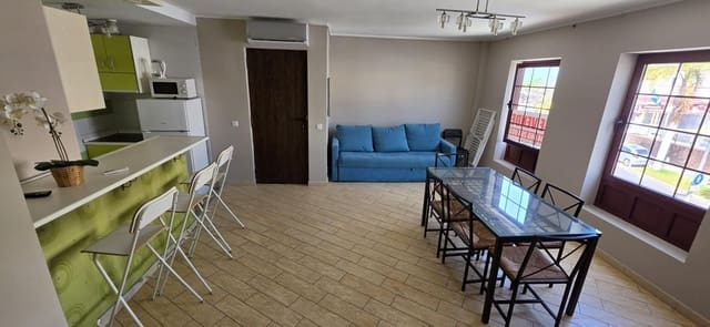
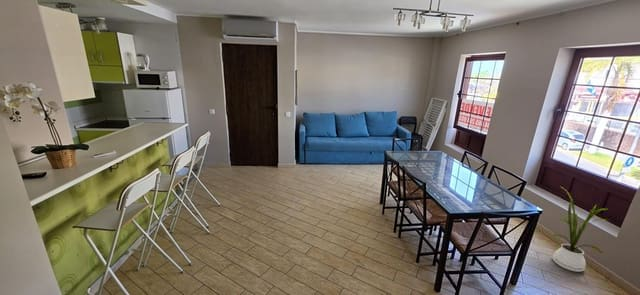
+ house plant (574, 230)
